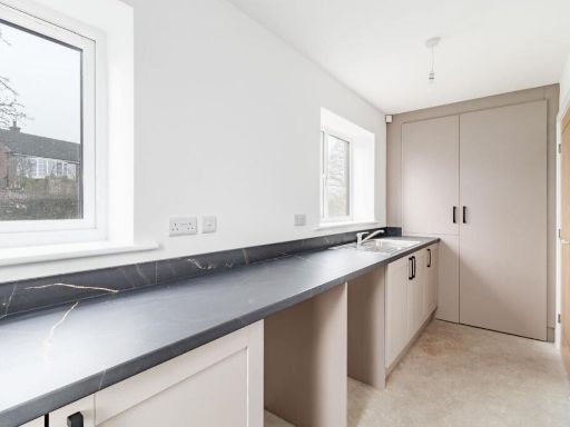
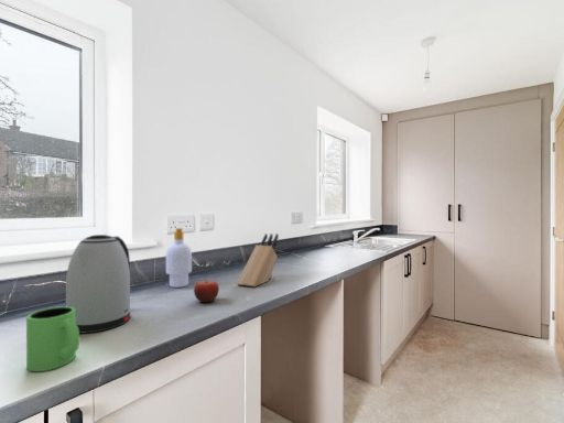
+ fruit (206, 289)
+ kettle (106, 275)
+ soap bottle (178, 257)
+ mug (57, 338)
+ knife block (260, 257)
